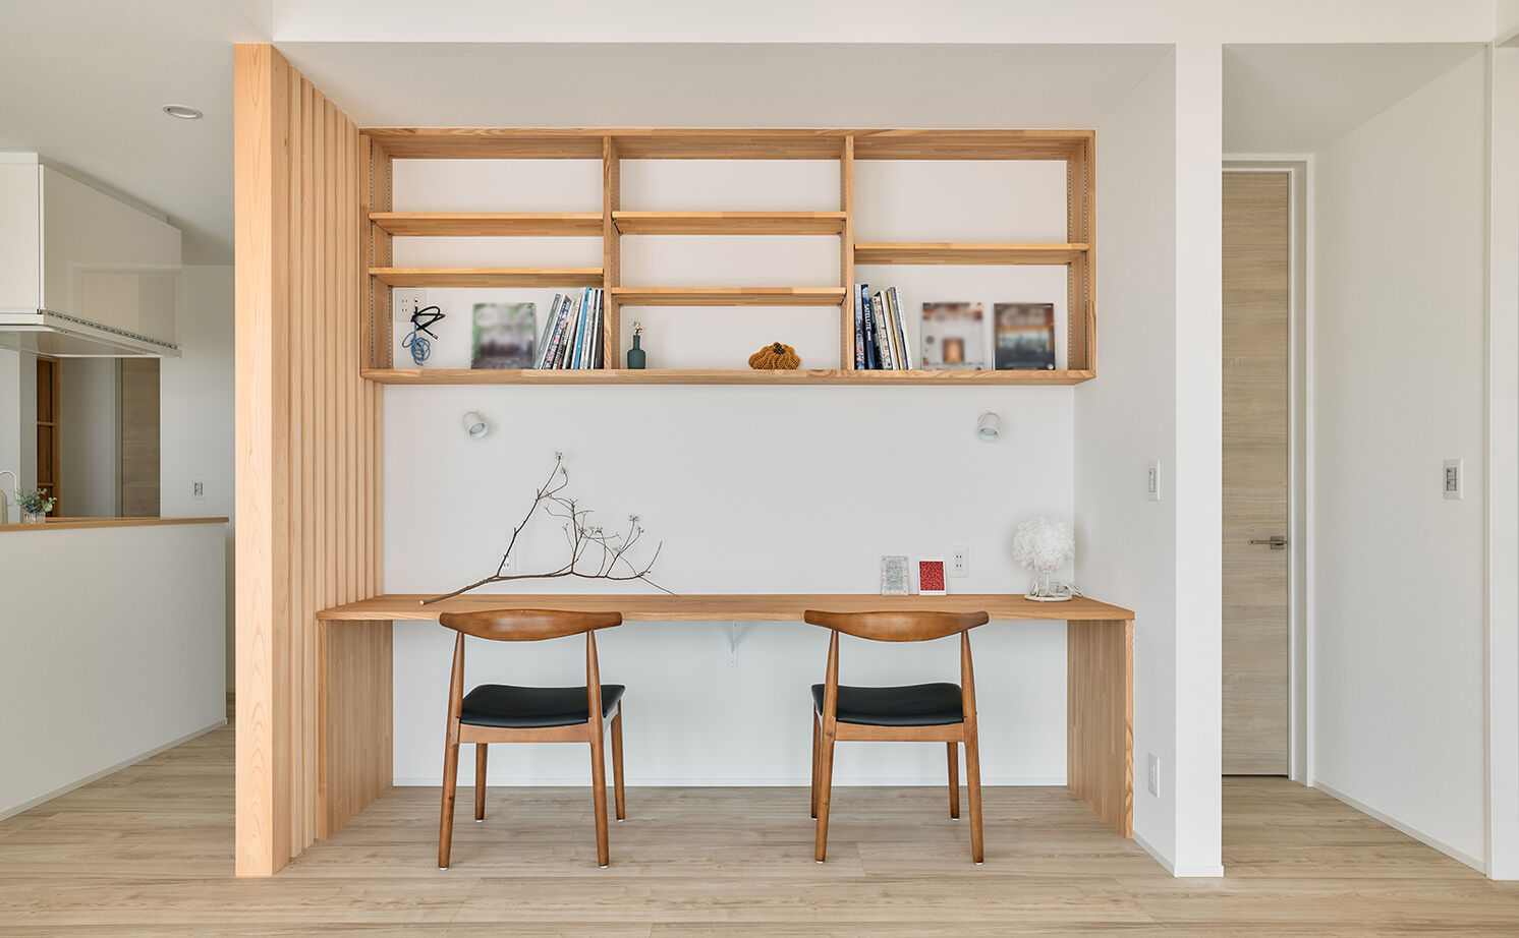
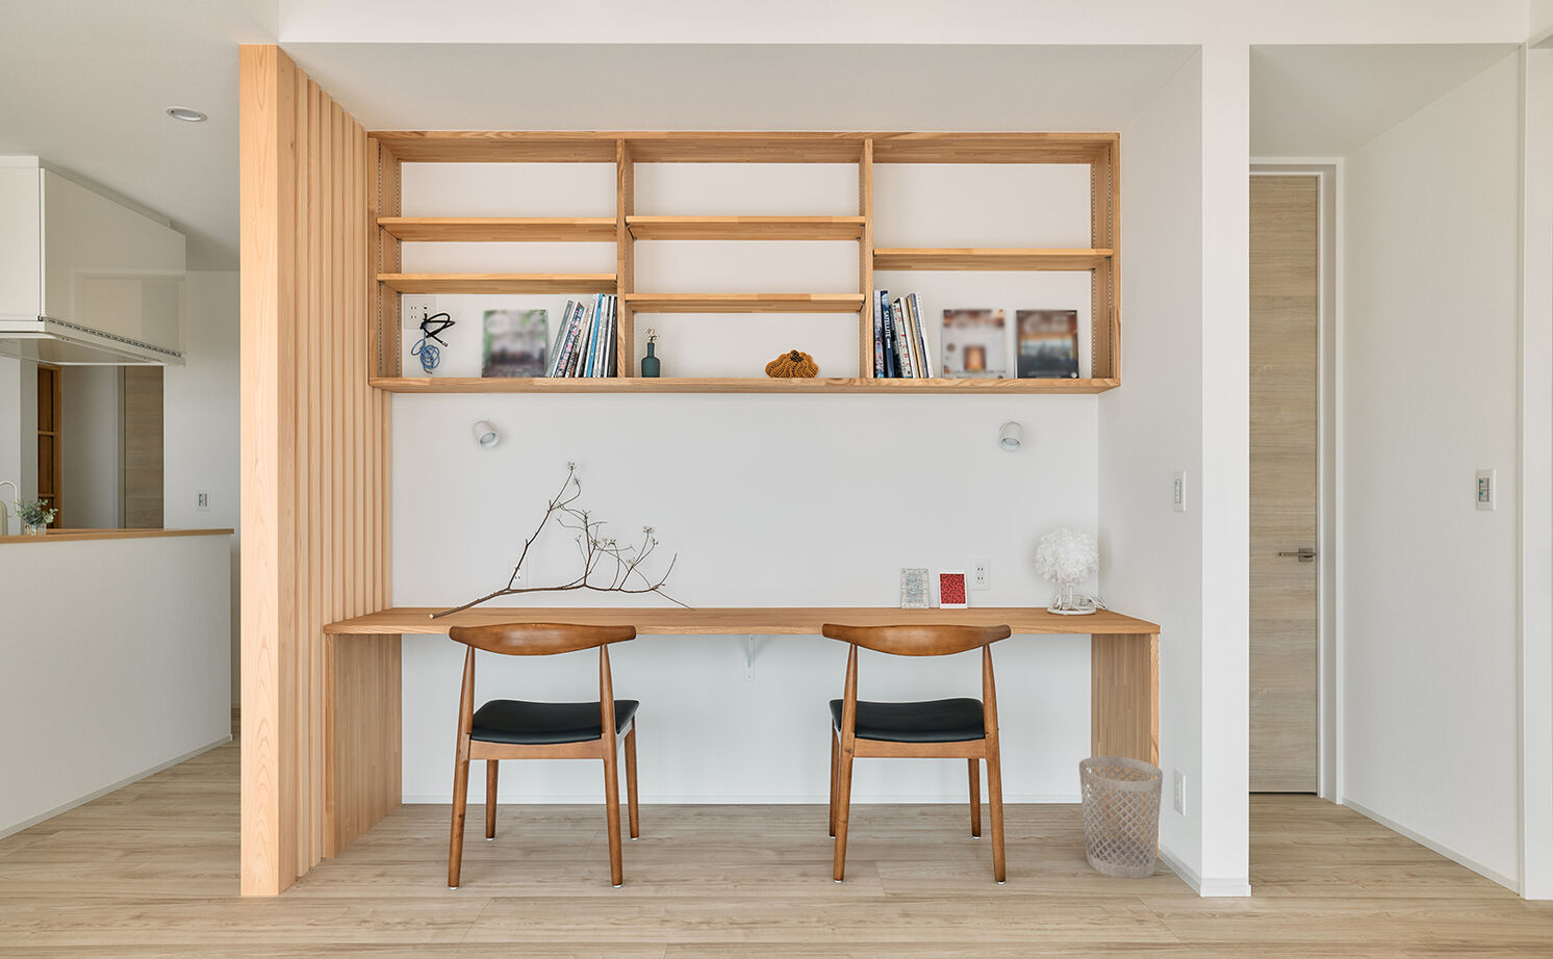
+ wastebasket (1120, 816)
